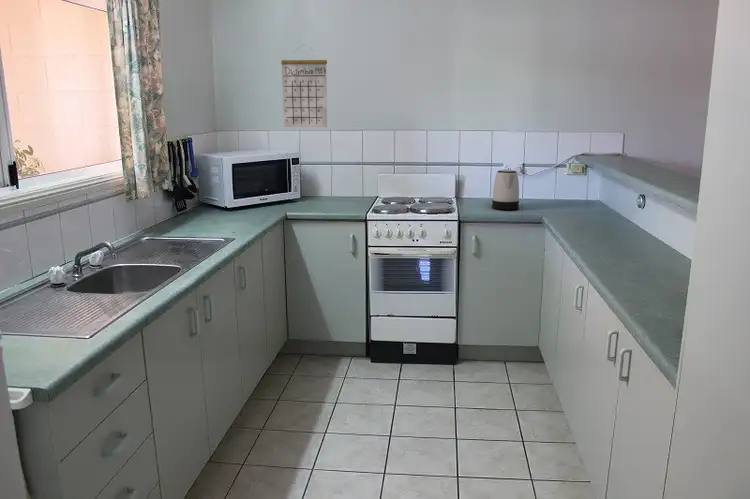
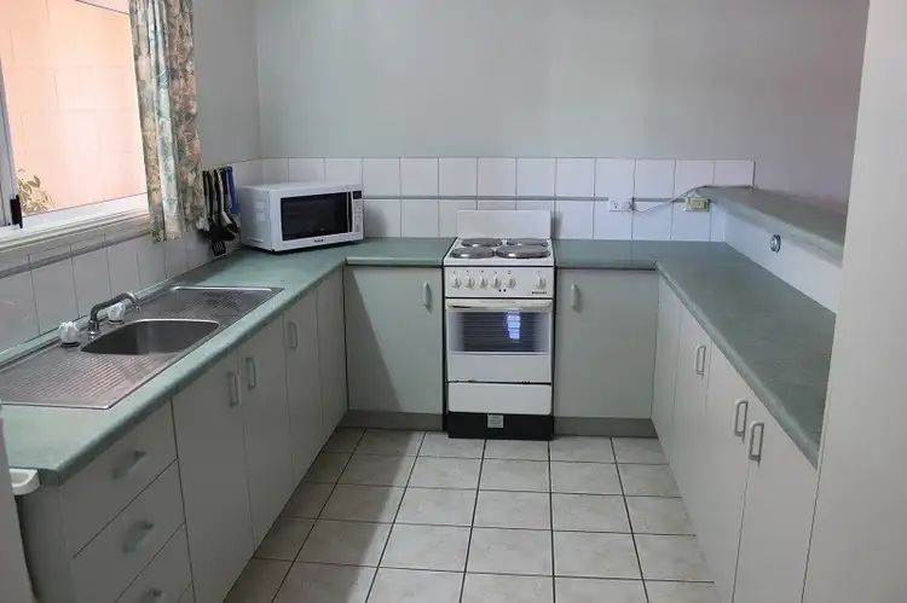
- calendar (304, 86)
- kettle (505, 188)
